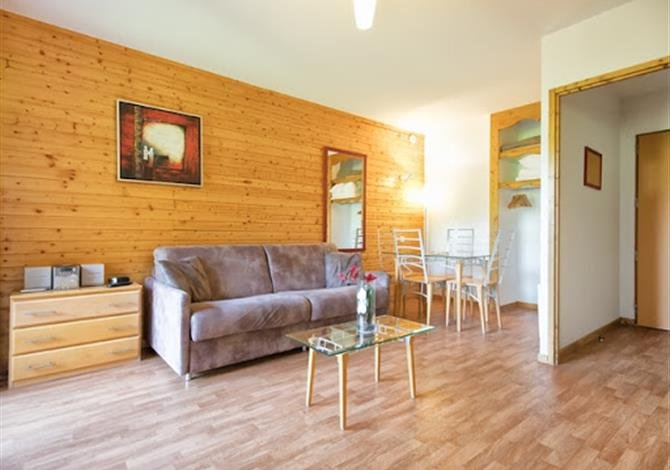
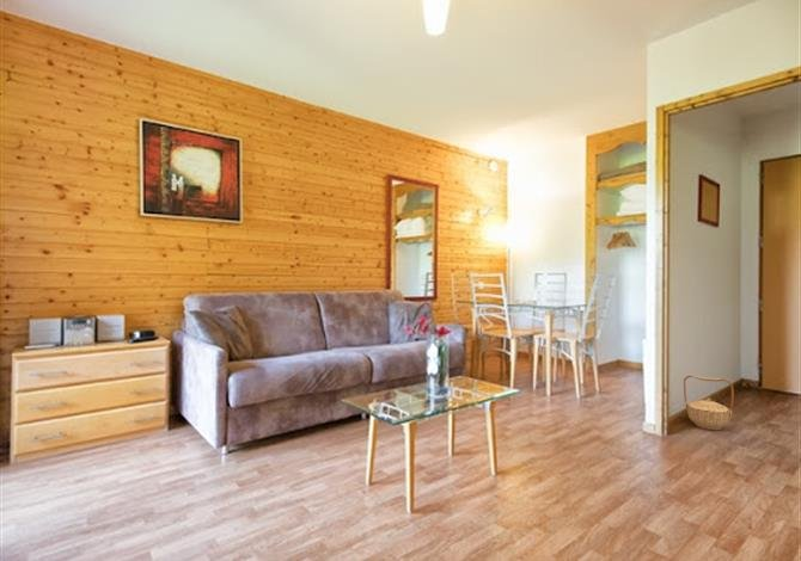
+ basket (708, 401)
